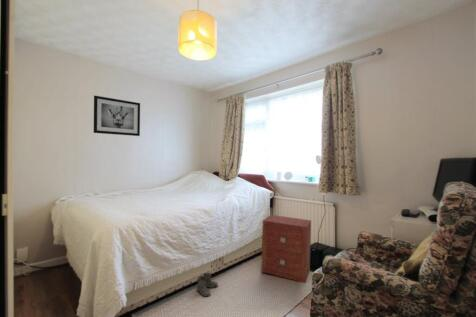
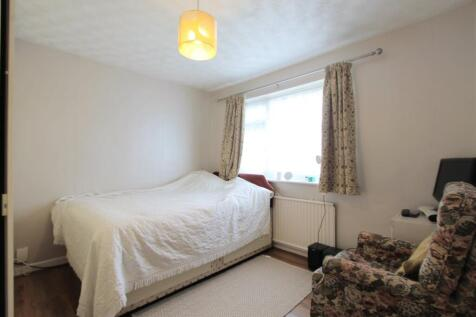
- wall art (118, 117)
- boots (206, 283)
- nightstand (286, 246)
